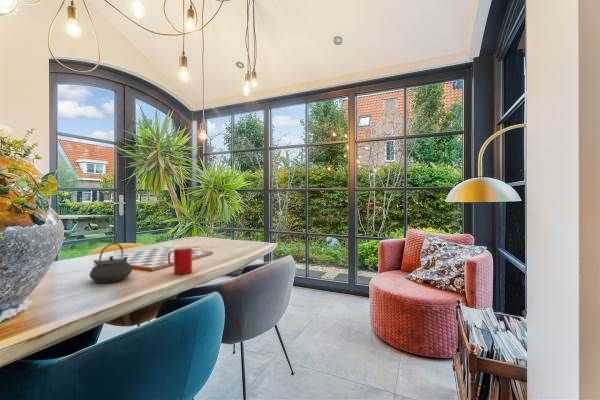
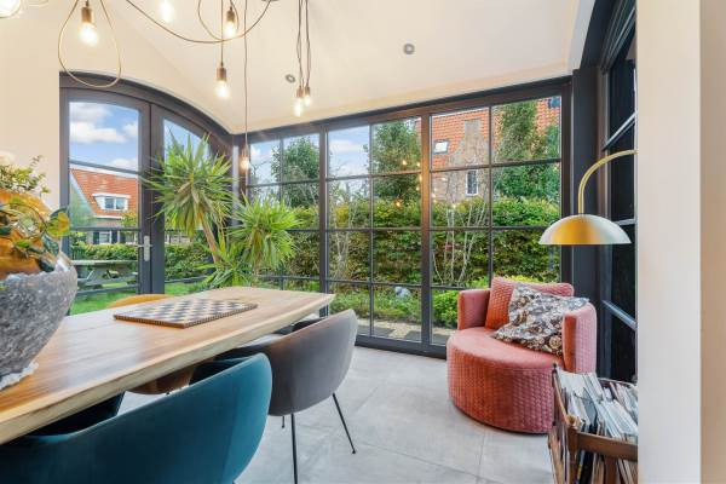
- cup (180, 259)
- teapot (113, 260)
